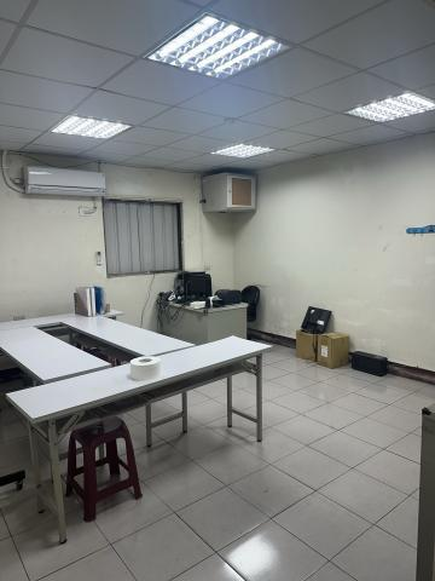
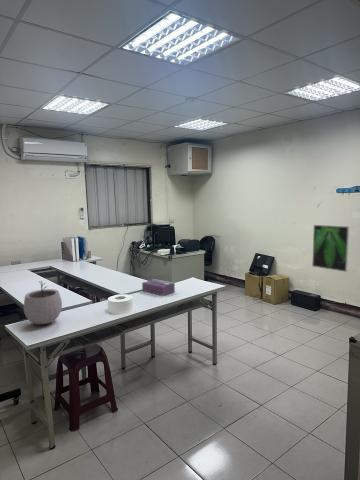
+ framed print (329, 247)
+ plant pot (42, 301)
+ tissue box (158, 286)
